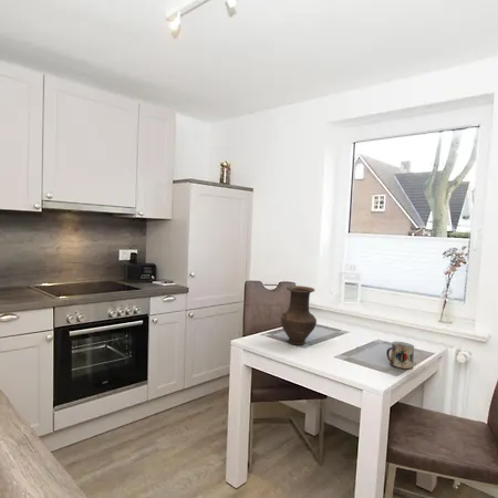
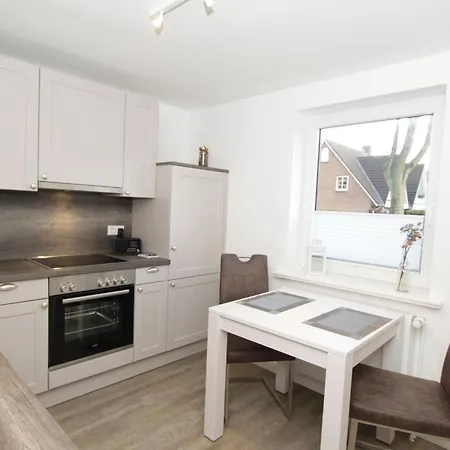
- mug (401, 354)
- vase (299, 314)
